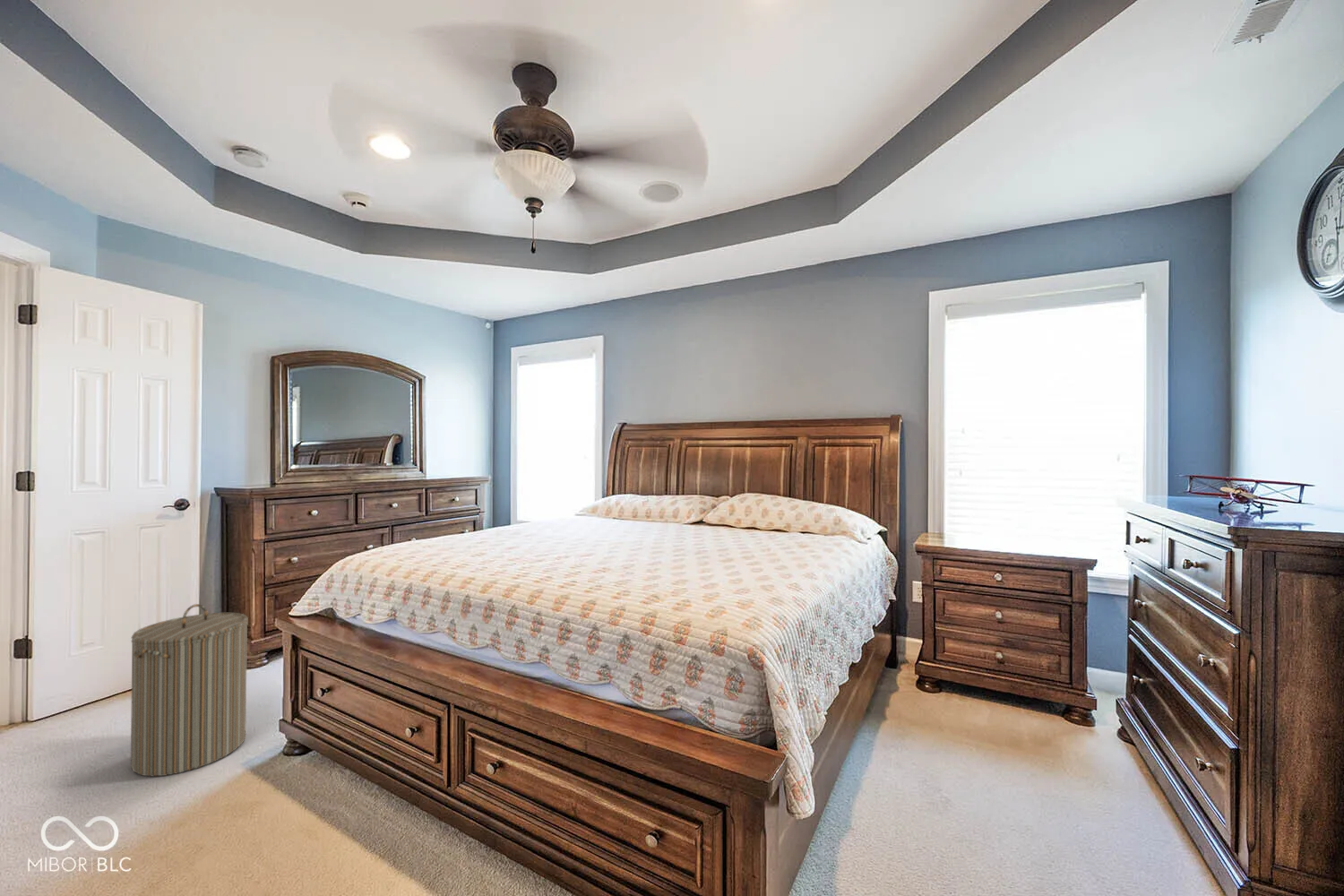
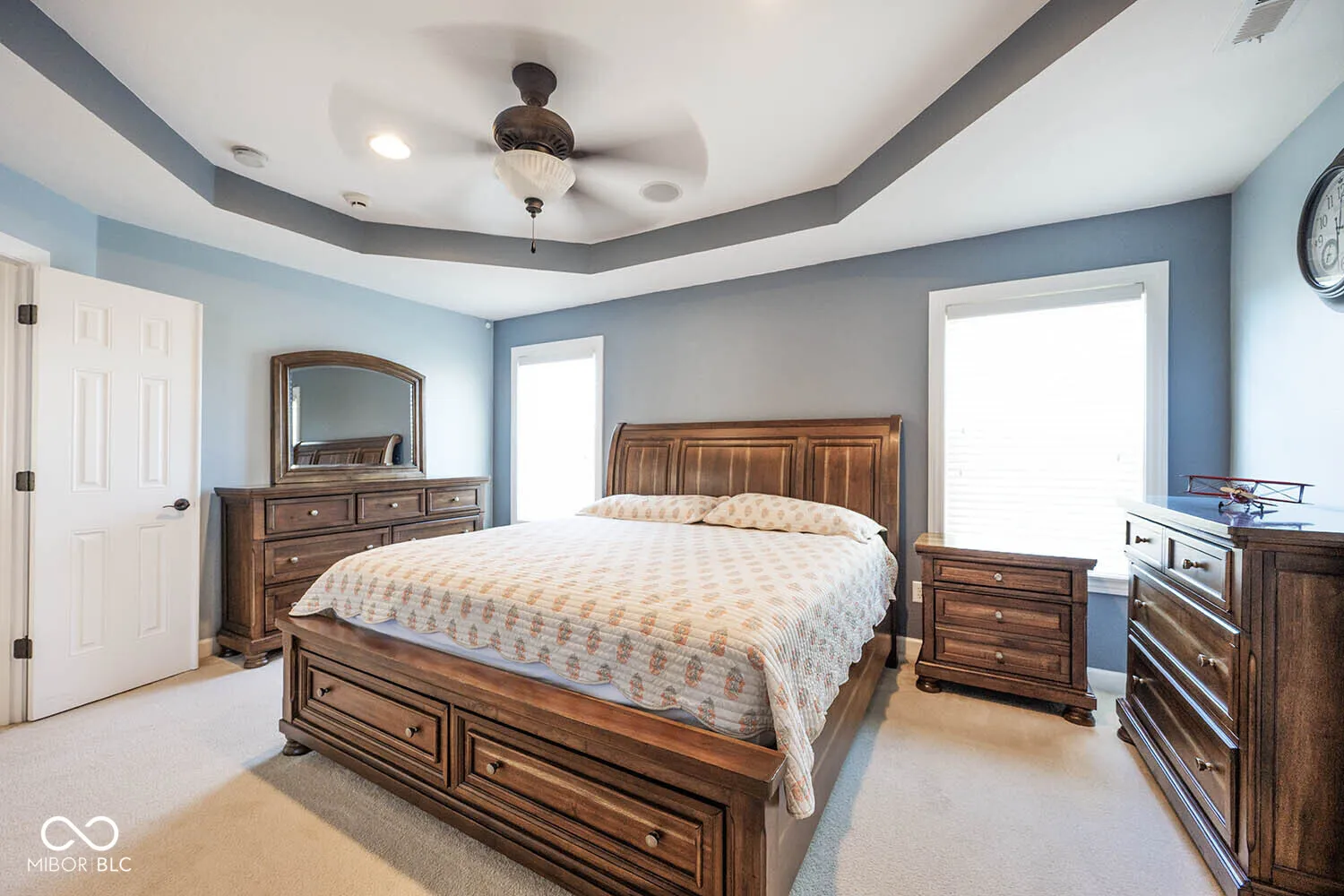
- laundry hamper (192, 678)
